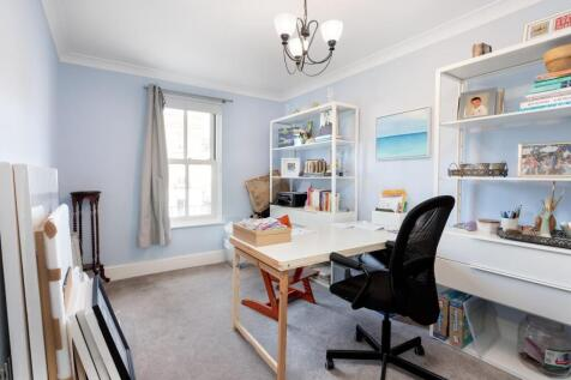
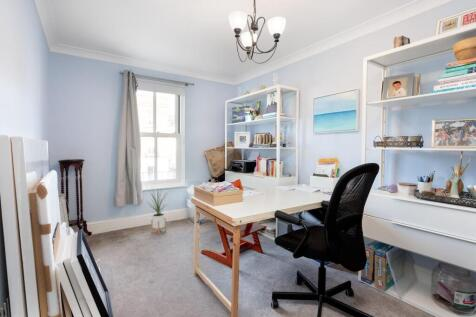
+ house plant (158, 209)
